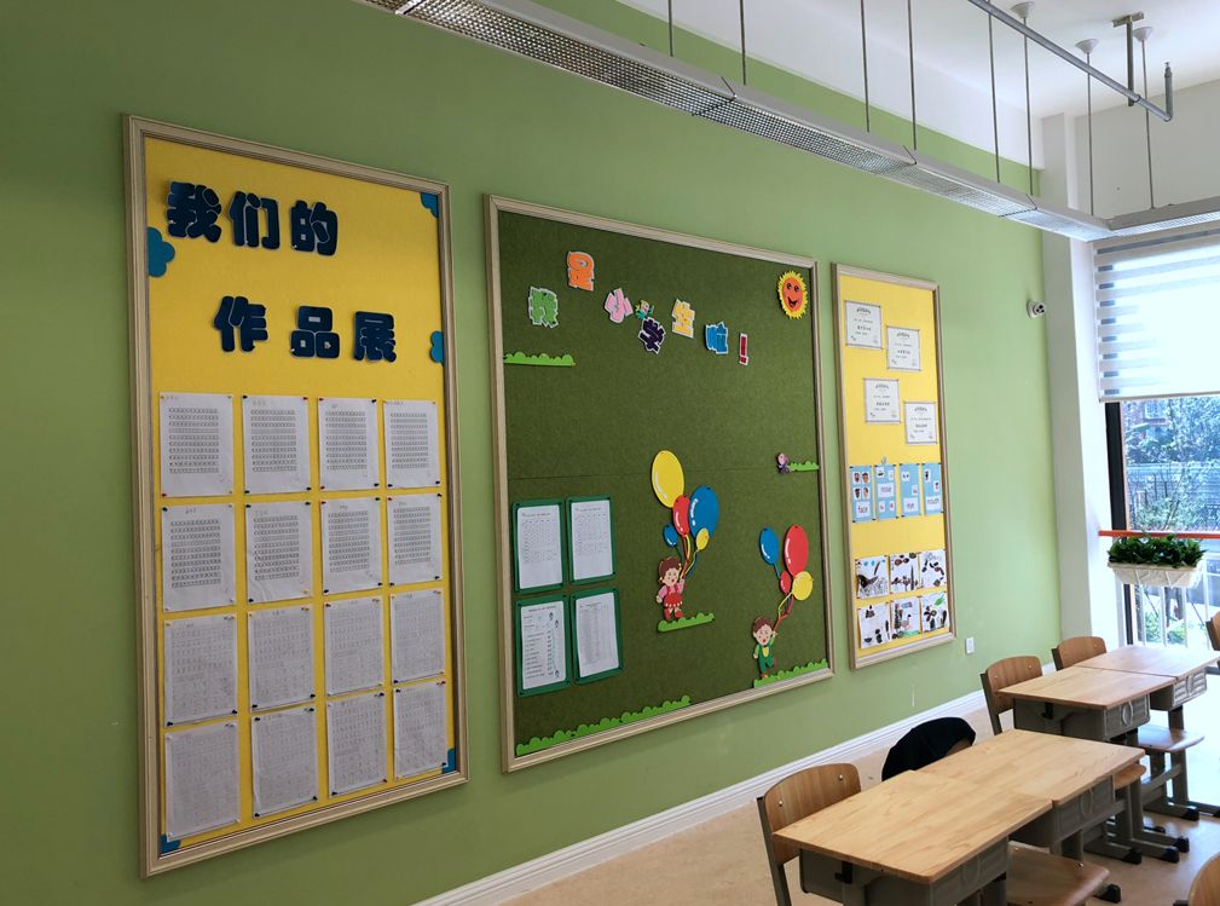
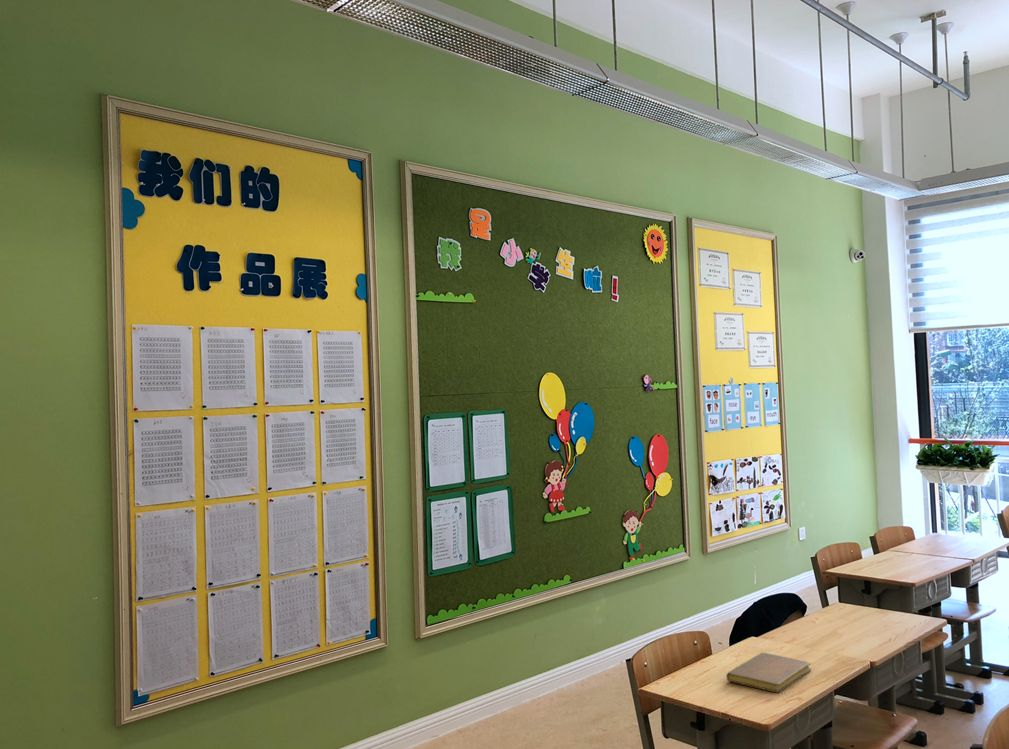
+ notebook (769, 671)
